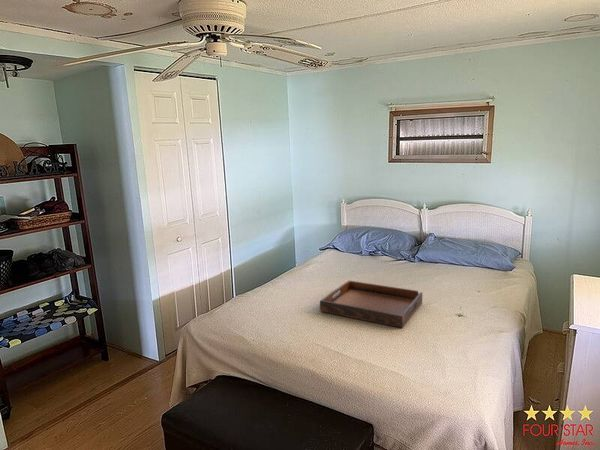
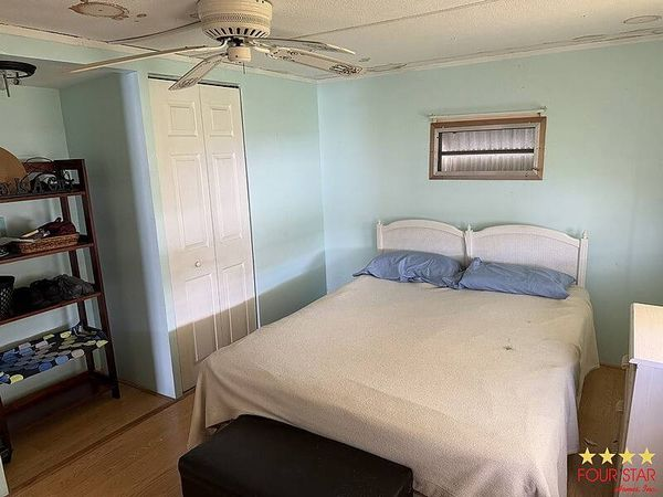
- serving tray (372, 301)
